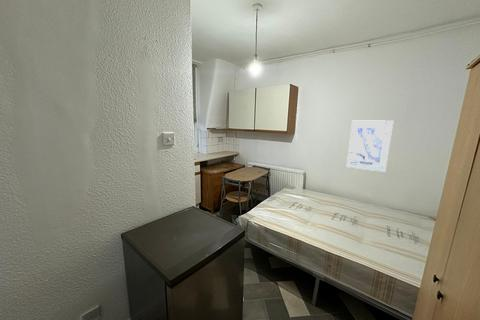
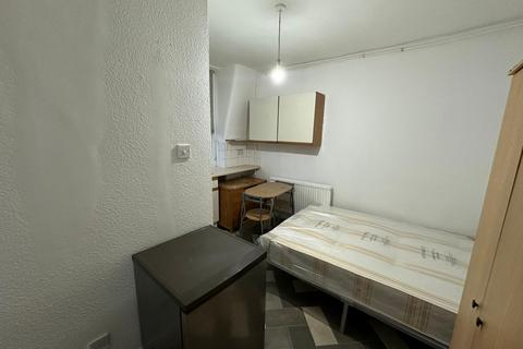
- wall art (368, 145)
